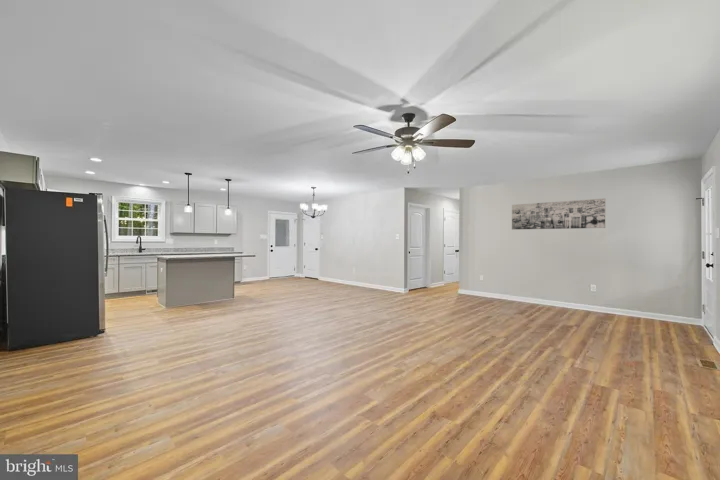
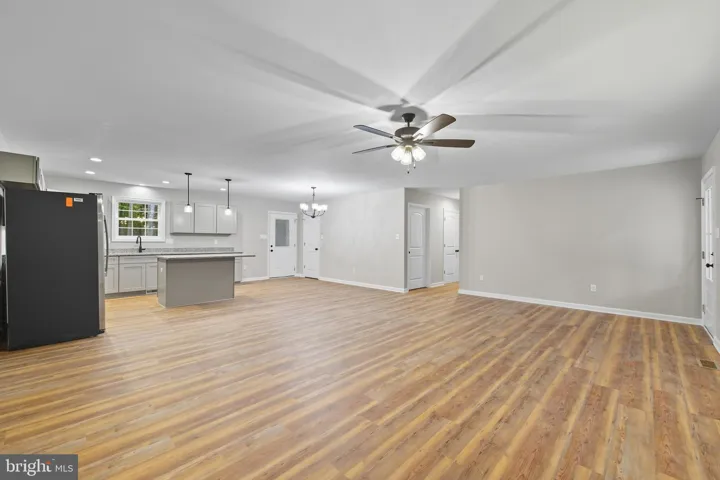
- wall art (554, 215)
